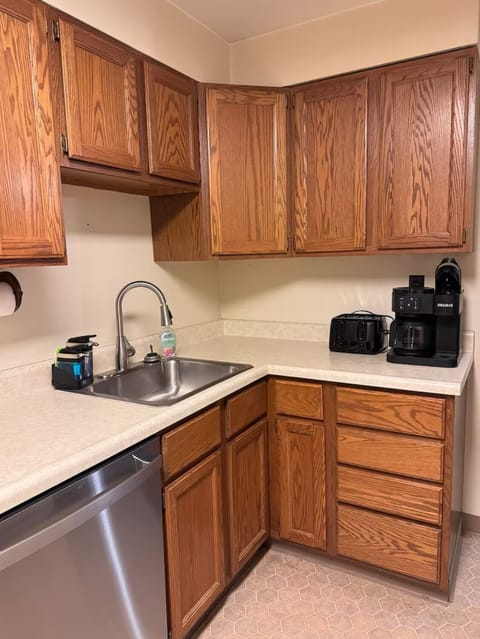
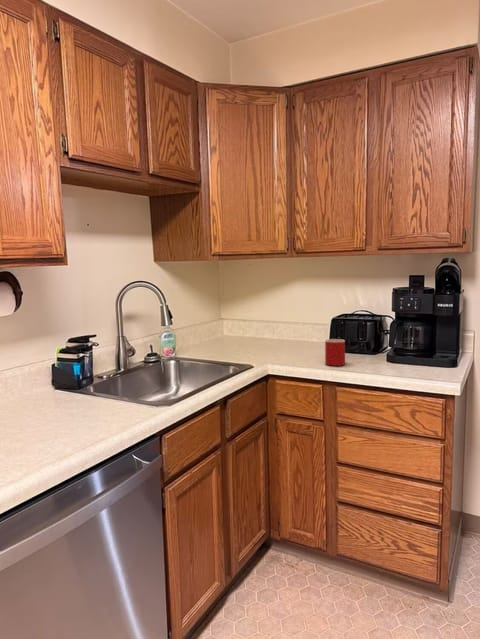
+ mug (335, 351)
